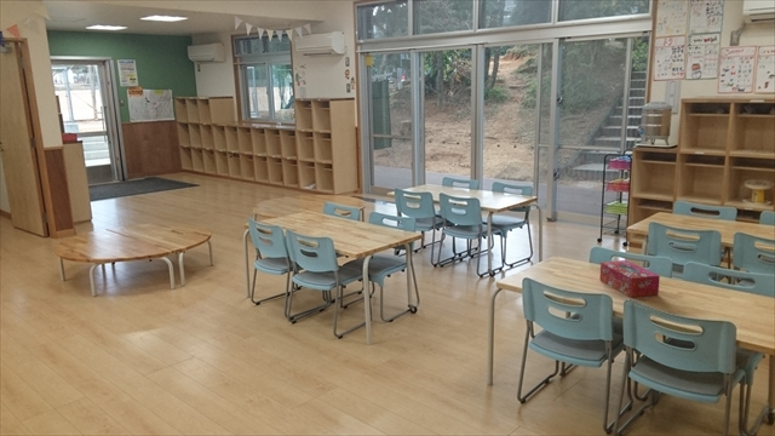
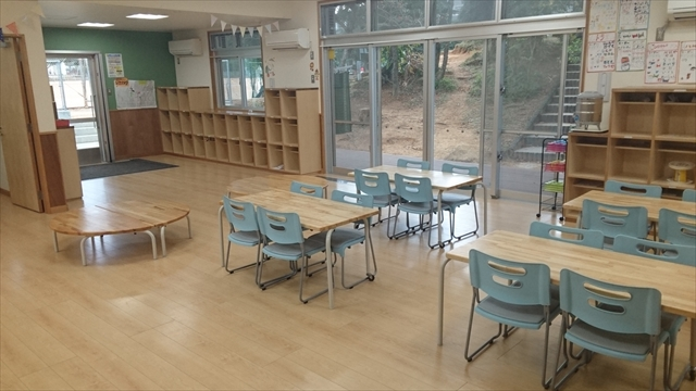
- tissue box (627, 277)
